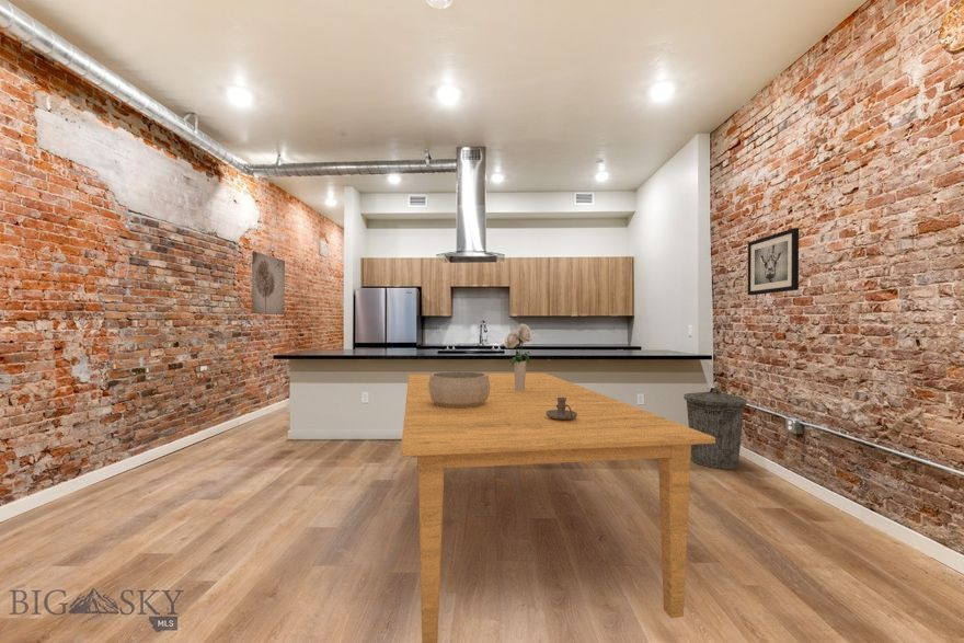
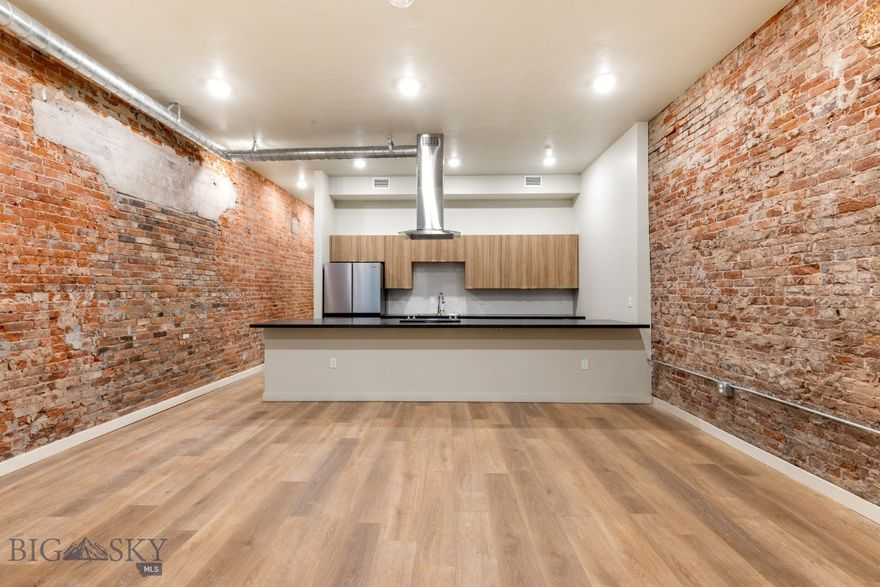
- trash can (714, 424)
- candle holder (563, 407)
- bouquet (517, 356)
- wall art (770, 264)
- dining table (504, 453)
- wall art (268, 285)
- decorative bowl (458, 388)
